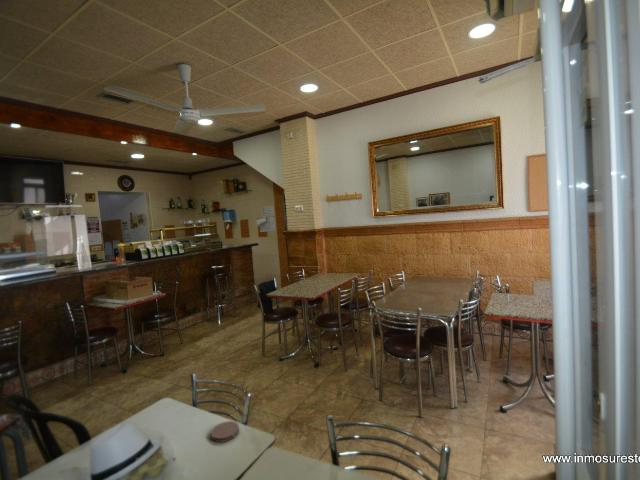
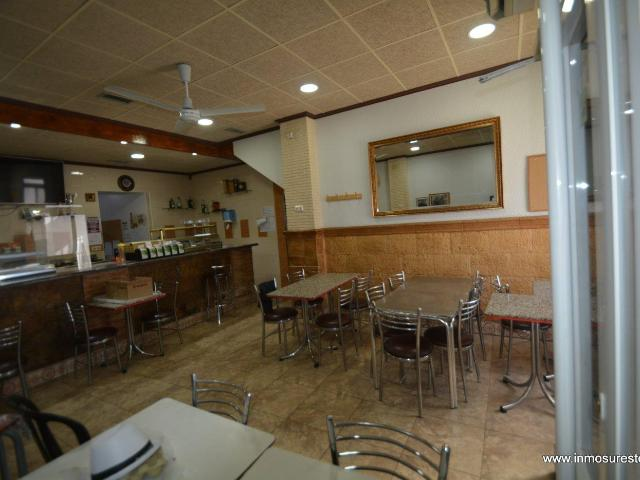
- coaster (225, 431)
